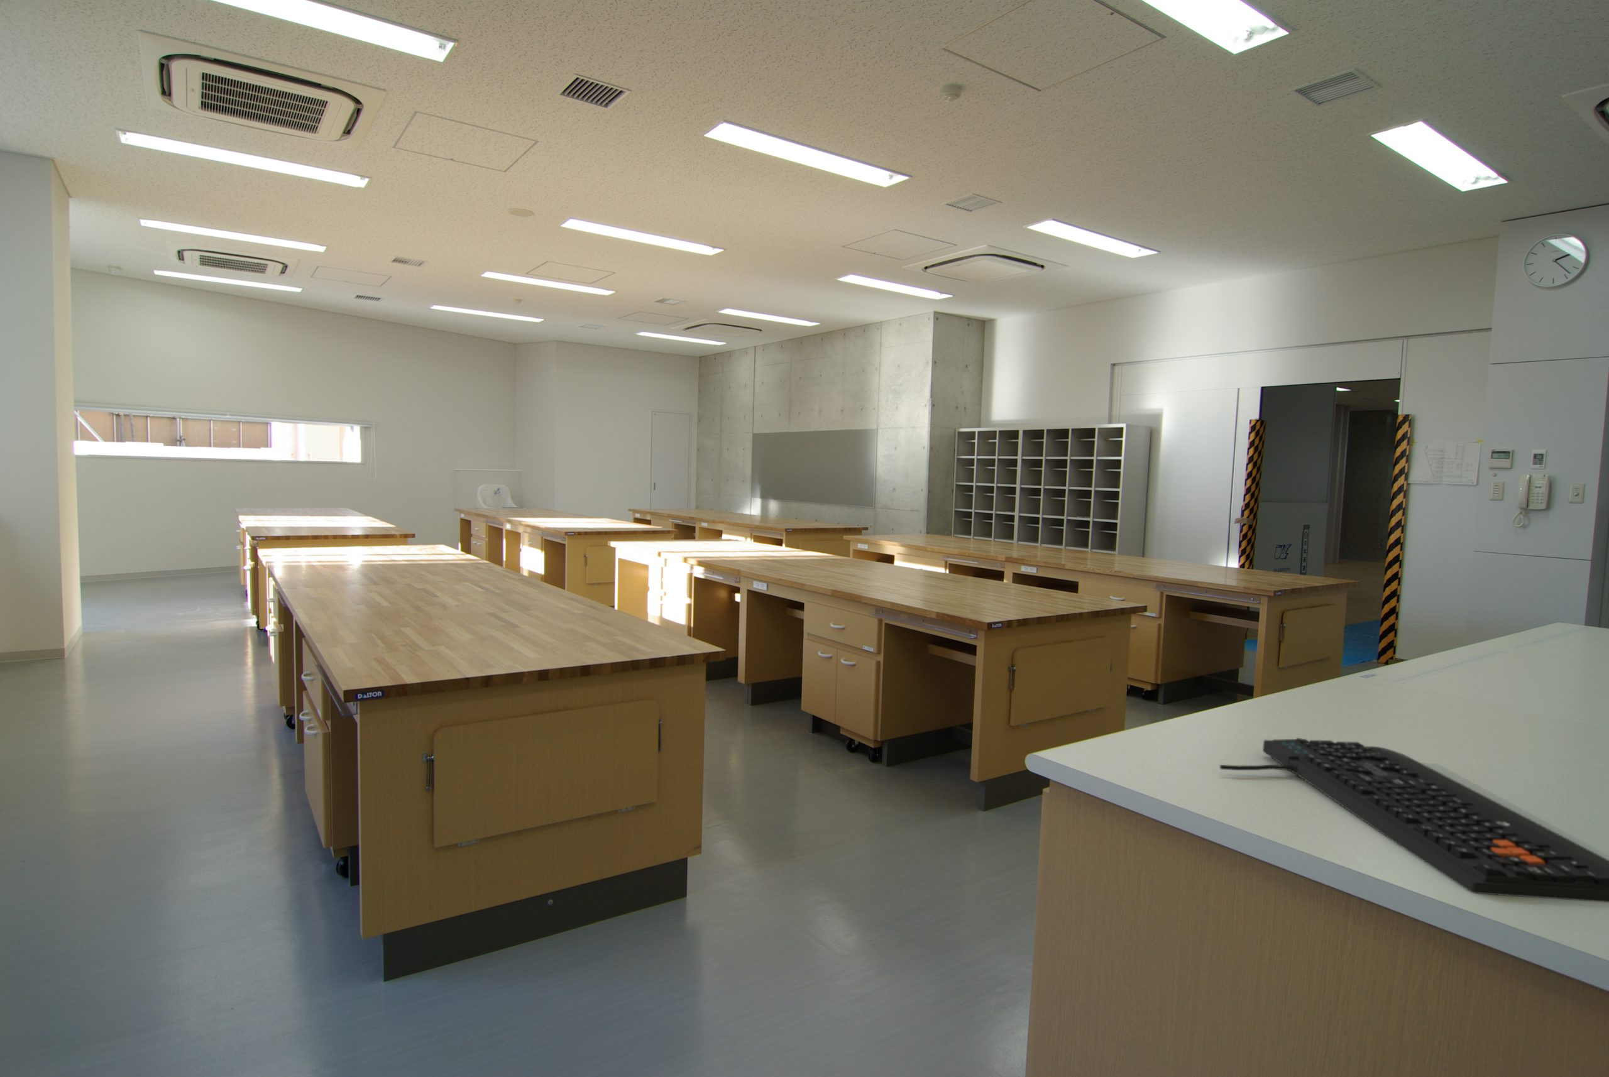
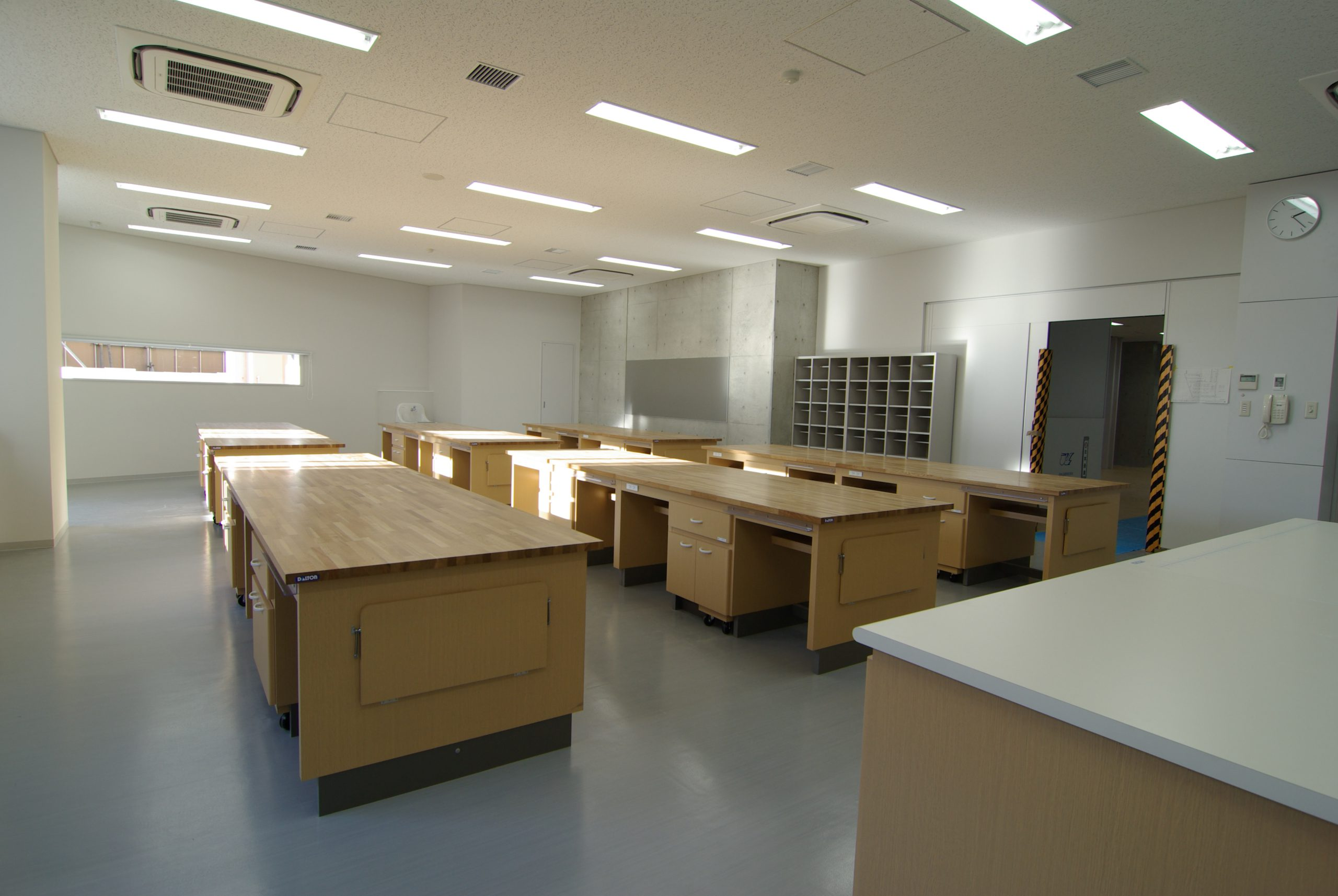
- keyboard (1388, 799)
